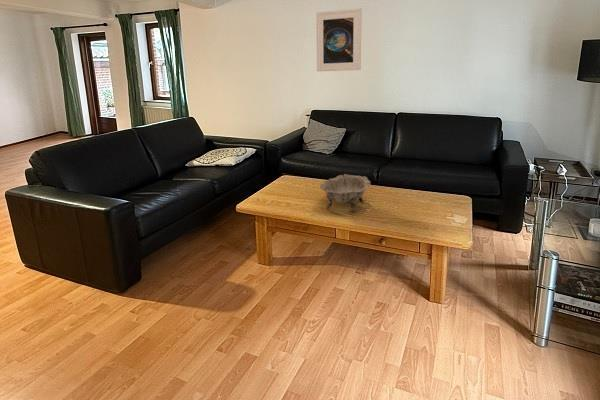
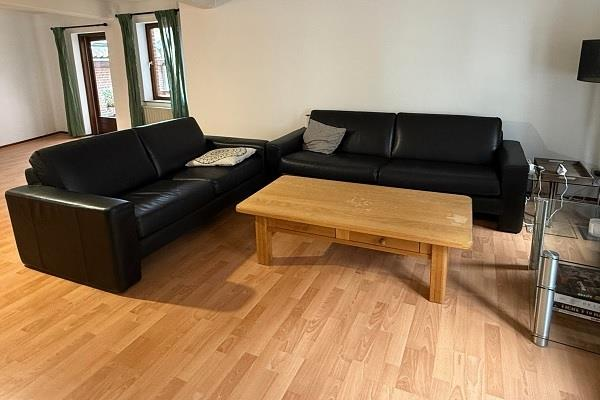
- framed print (338, 41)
- decorative bowl (345, 193)
